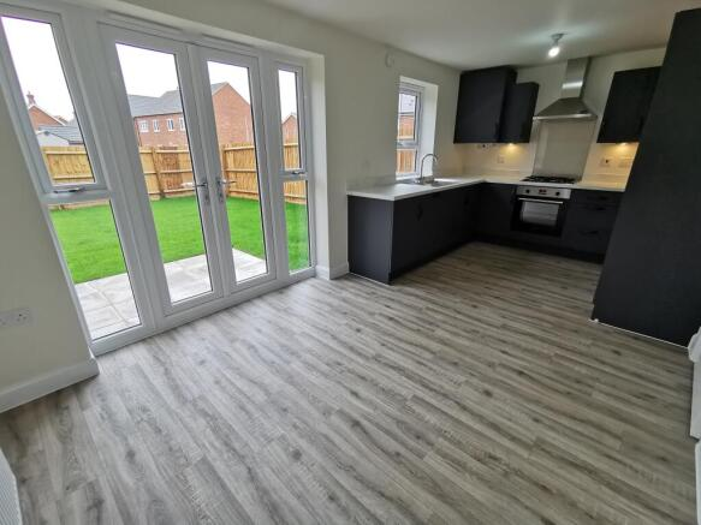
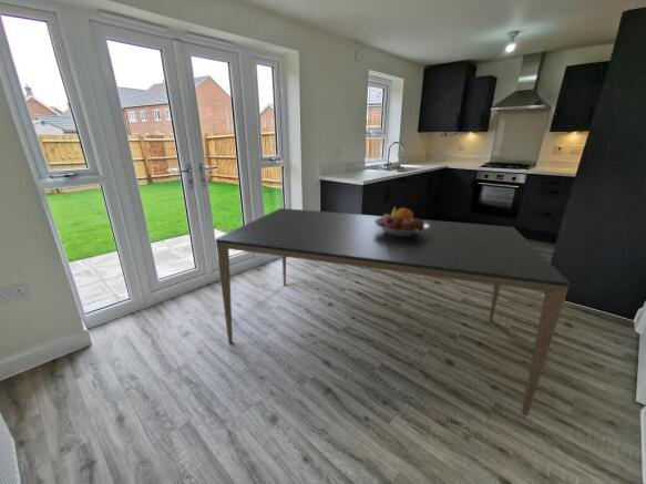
+ fruit bowl (401, 220)
+ dining table (375, 268)
